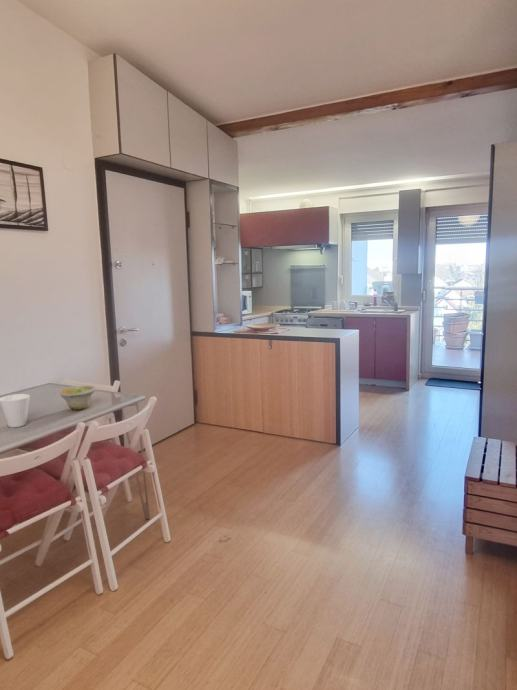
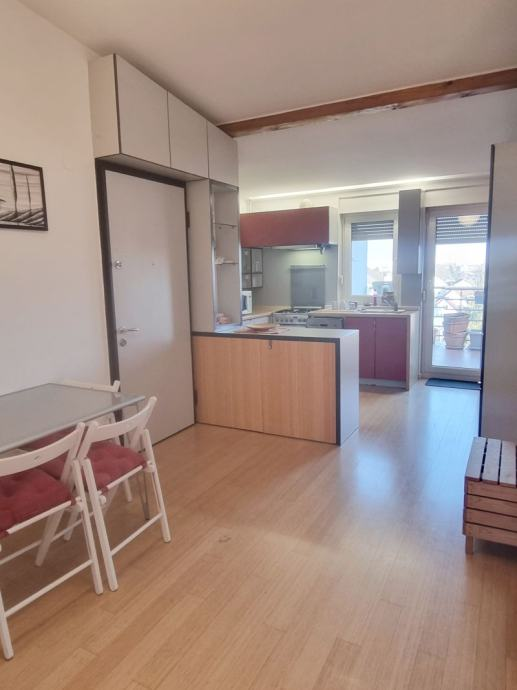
- cup (16, 411)
- bowl (78, 398)
